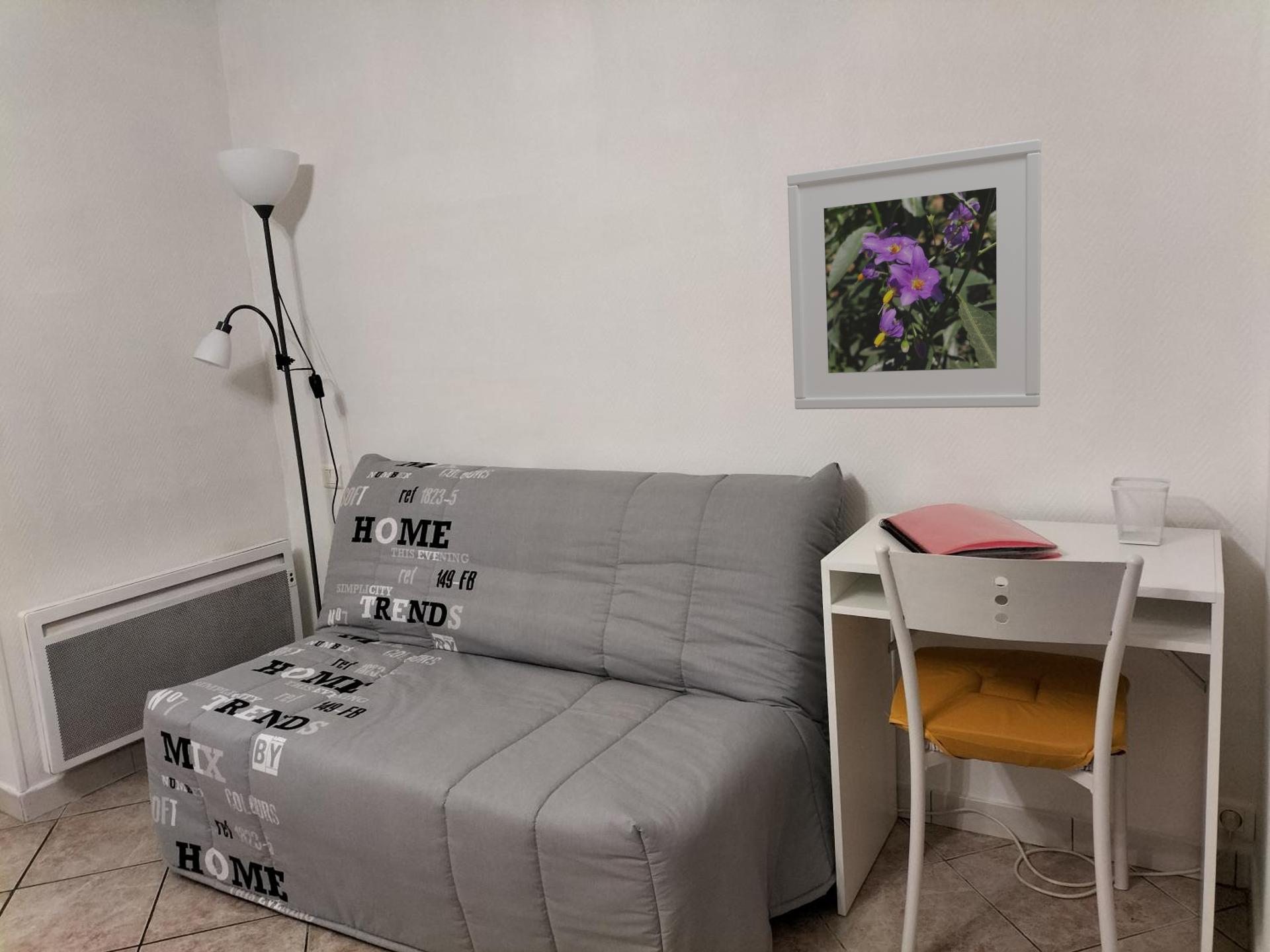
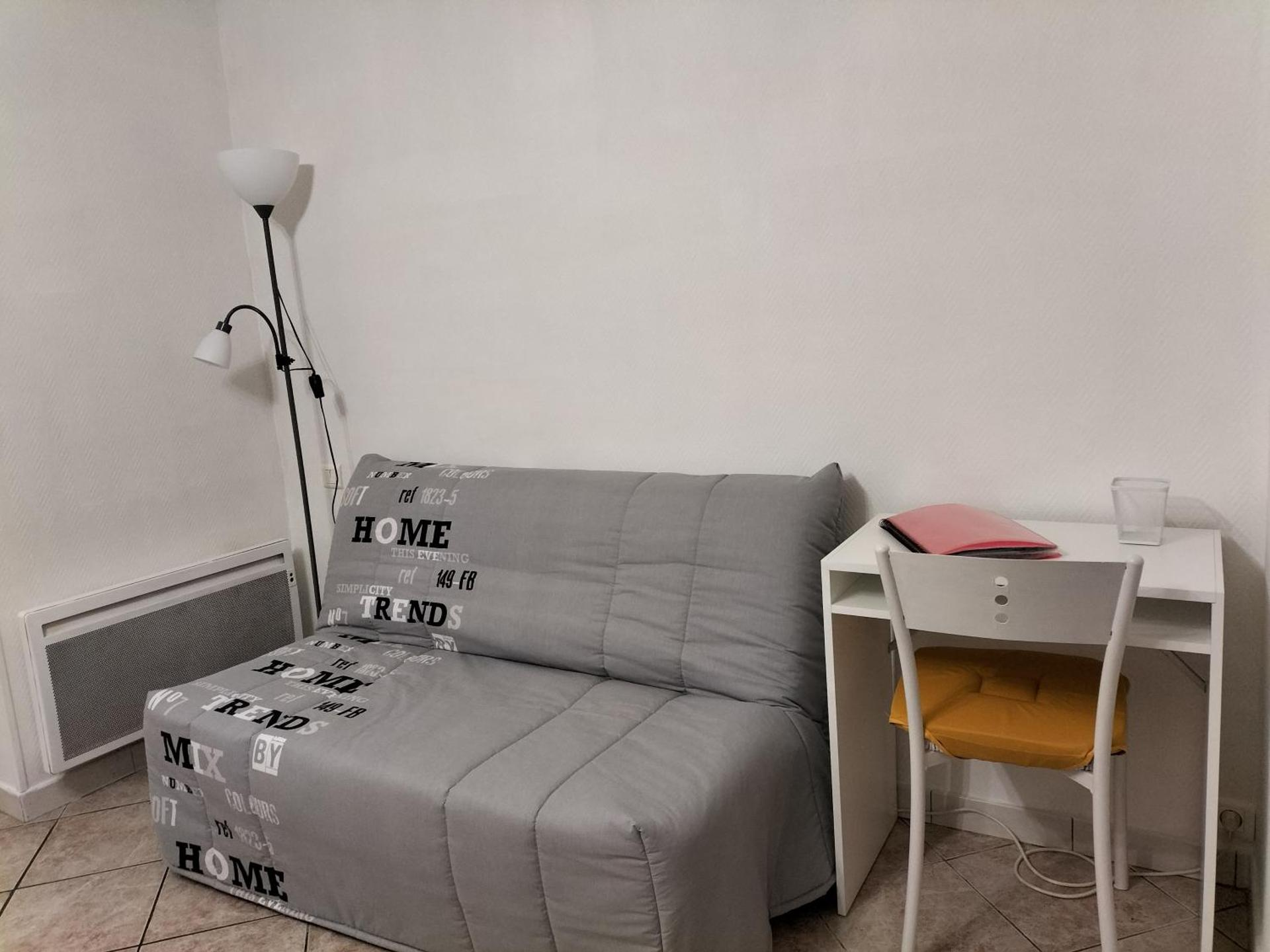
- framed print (908, 285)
